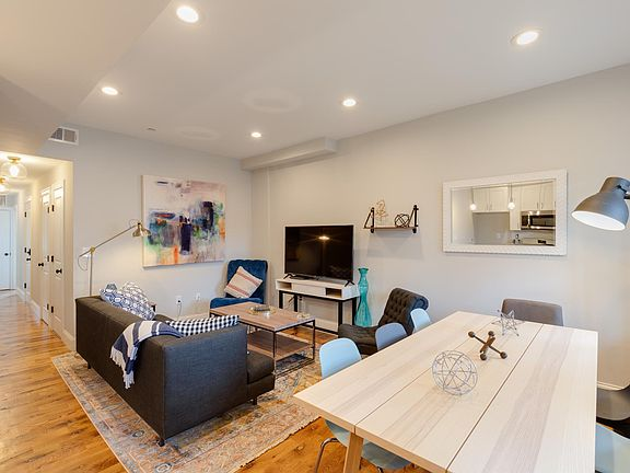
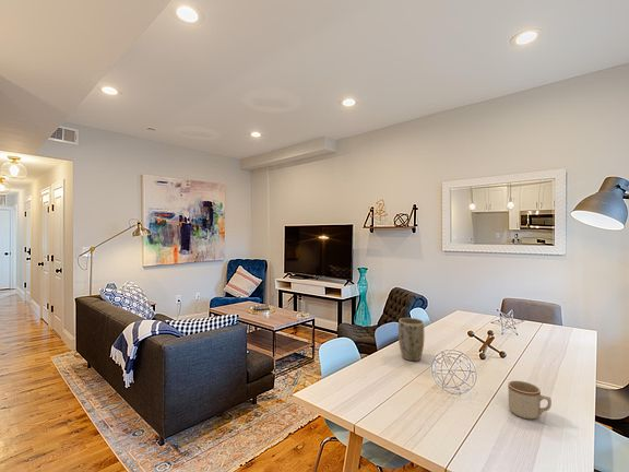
+ mug (529, 401)
+ plant pot (411, 339)
